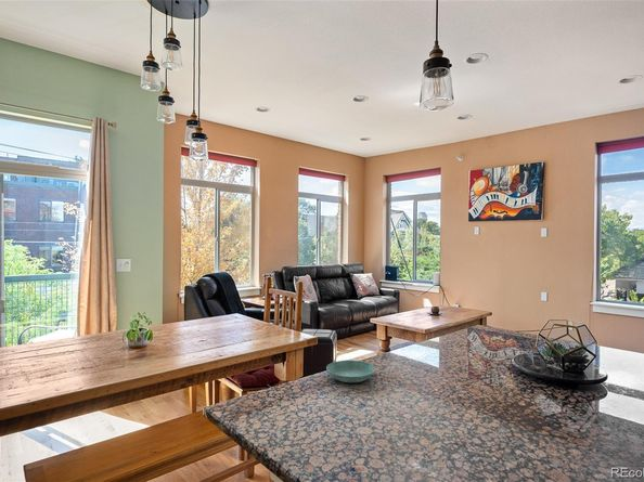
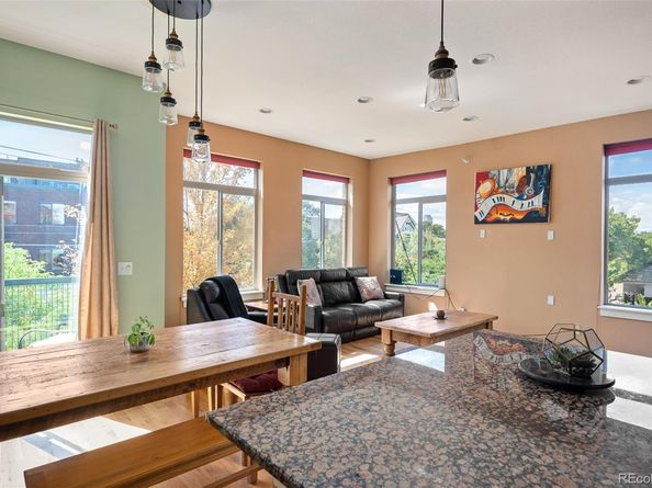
- saucer (350, 372)
